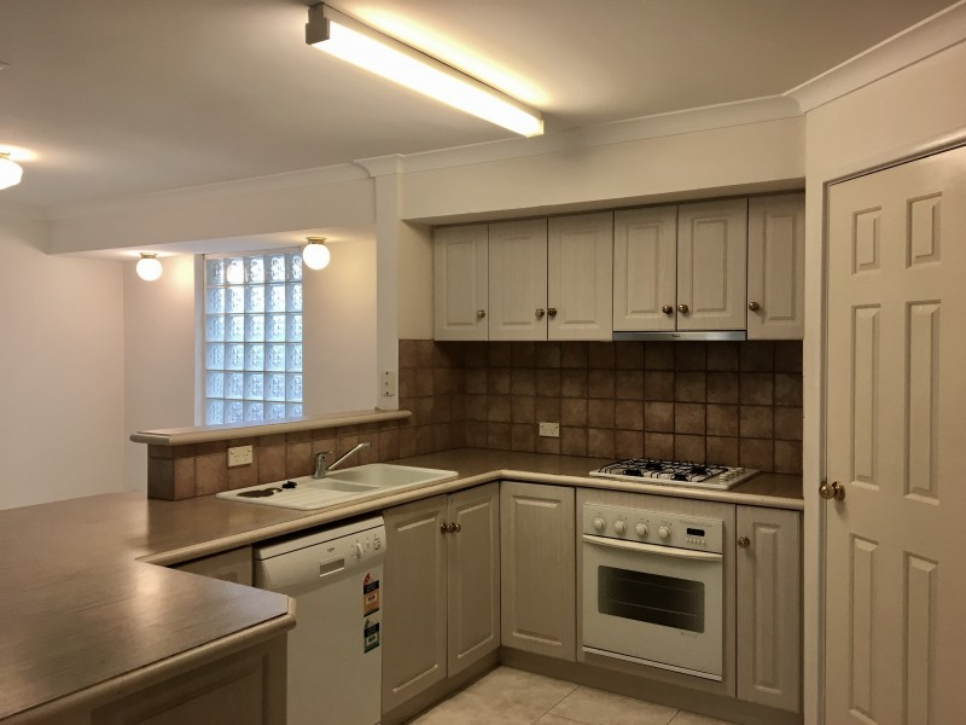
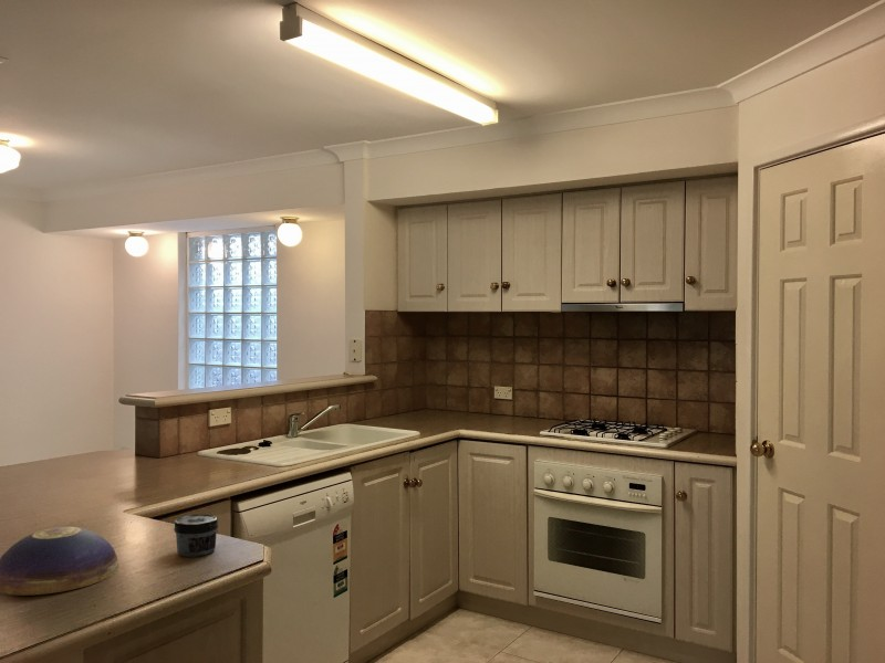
+ jar (196, 535)
+ decorative bowl (56, 551)
